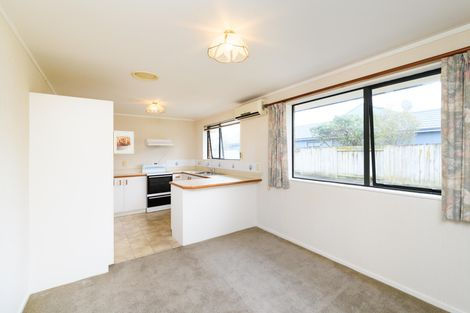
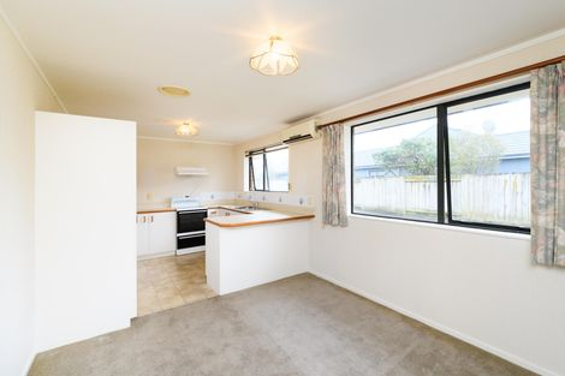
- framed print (123, 142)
